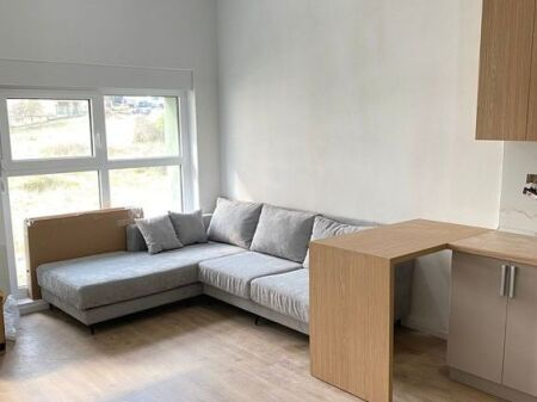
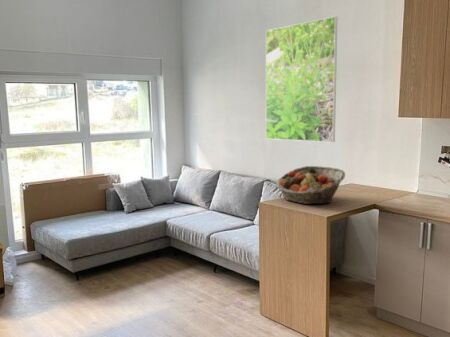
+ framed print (298, 83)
+ fruit basket (309, 184)
